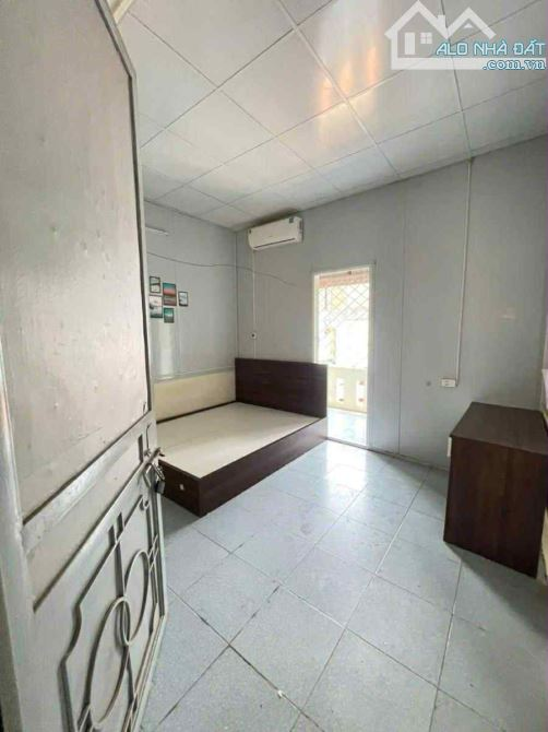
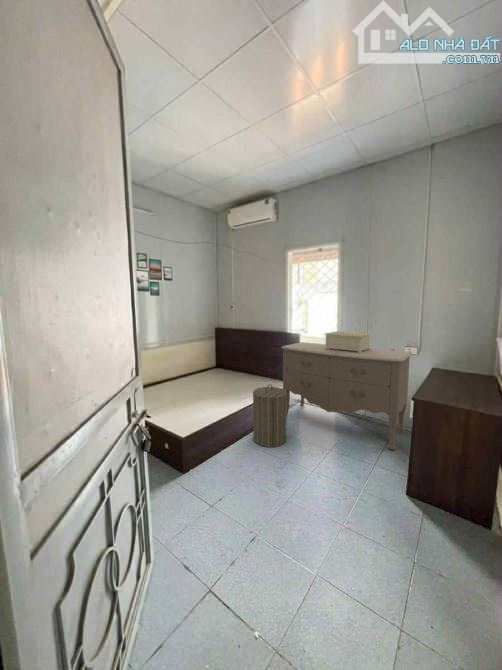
+ laundry hamper (269, 411)
+ decorative box (347, 340)
+ dresser (338, 387)
